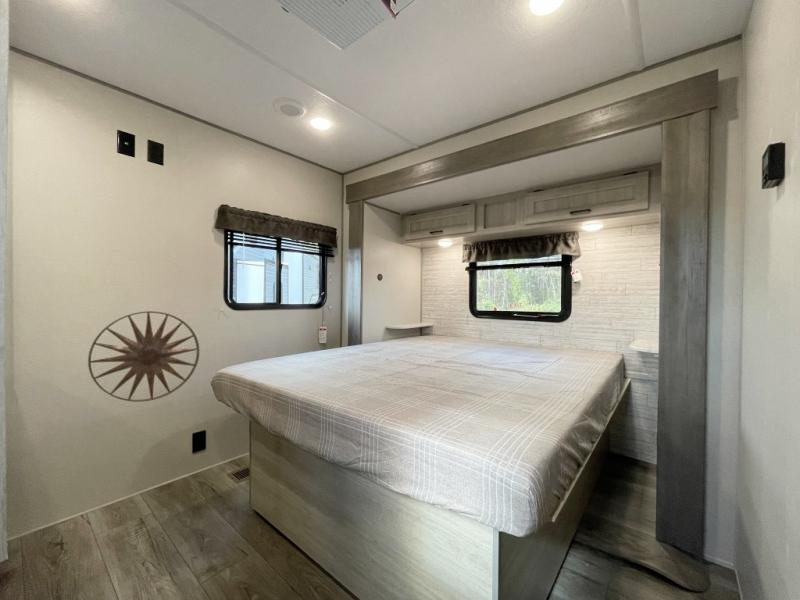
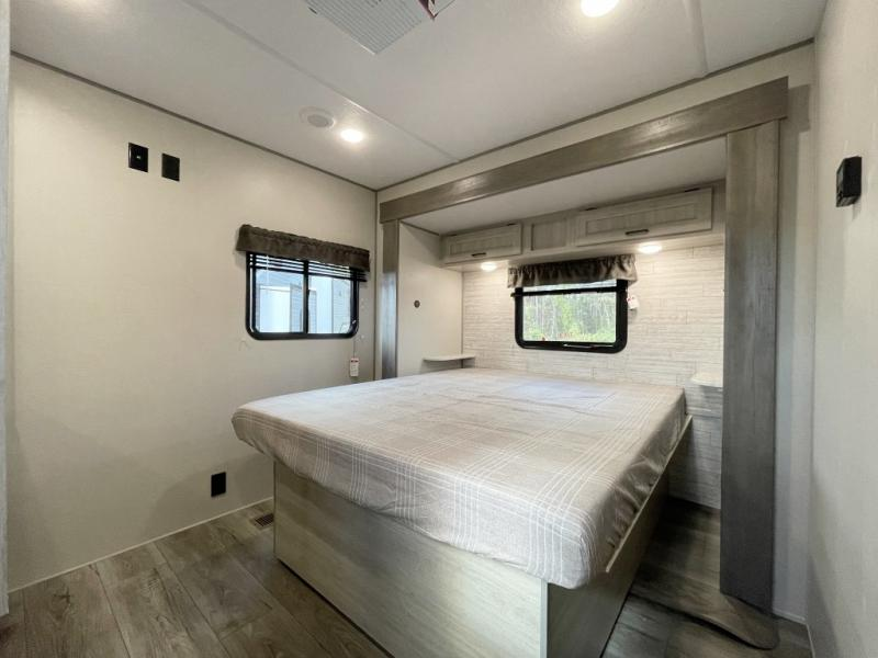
- wall art (149, 355)
